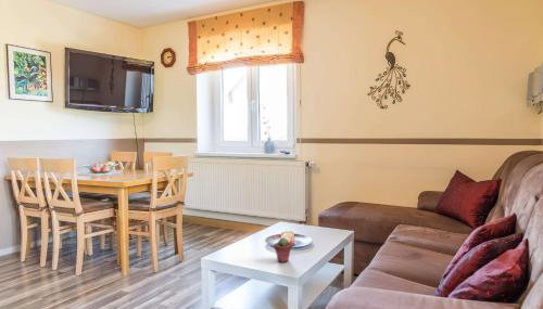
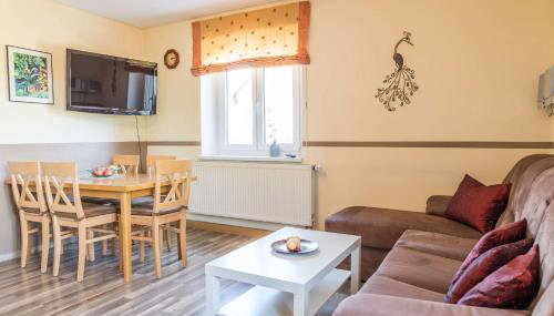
- potted succulent (282, 248)
